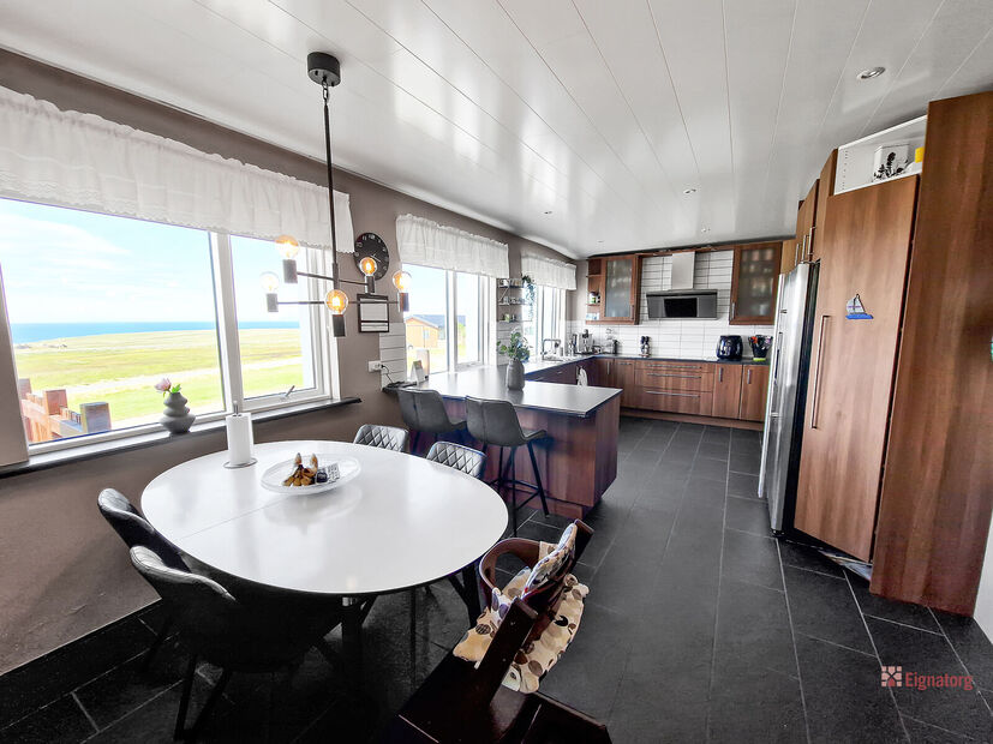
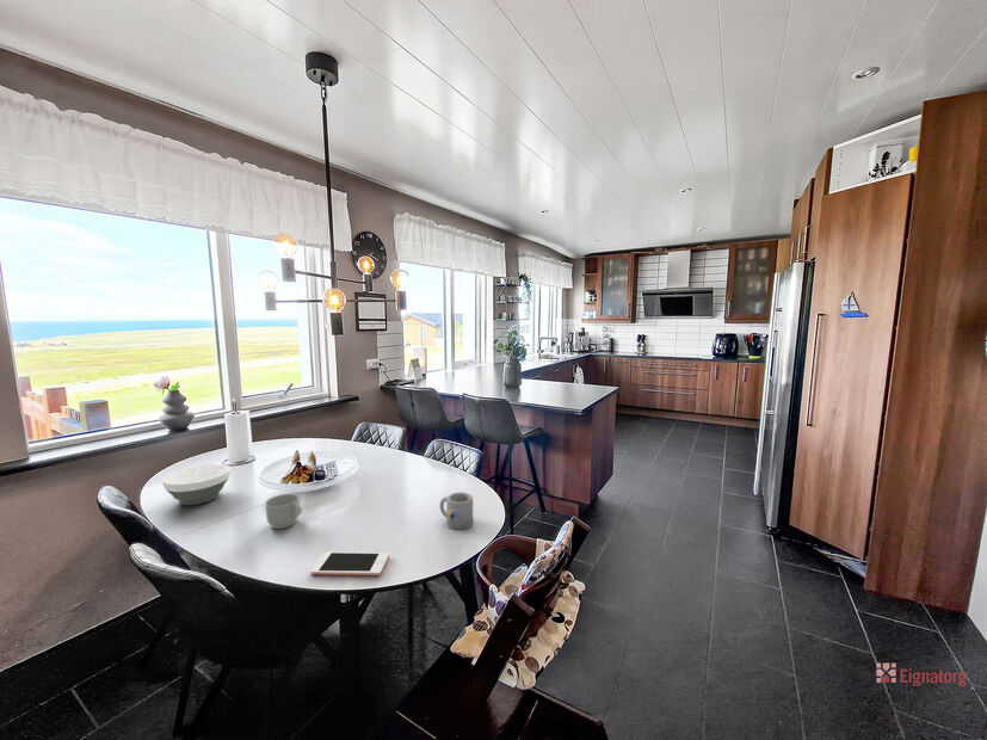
+ cell phone (351, 563)
+ mug (455, 508)
+ mug (285, 512)
+ bowl (198, 486)
